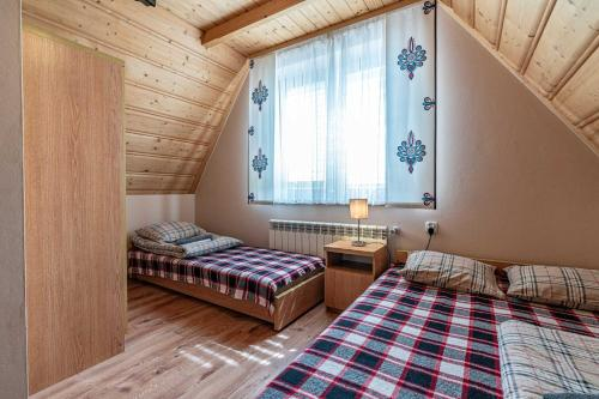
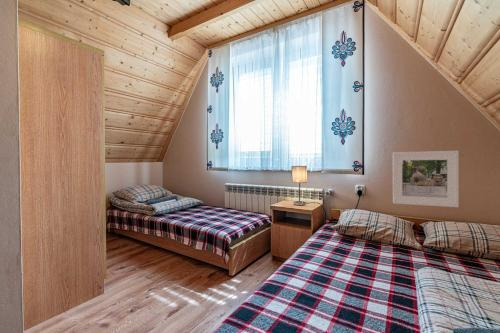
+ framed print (423, 178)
